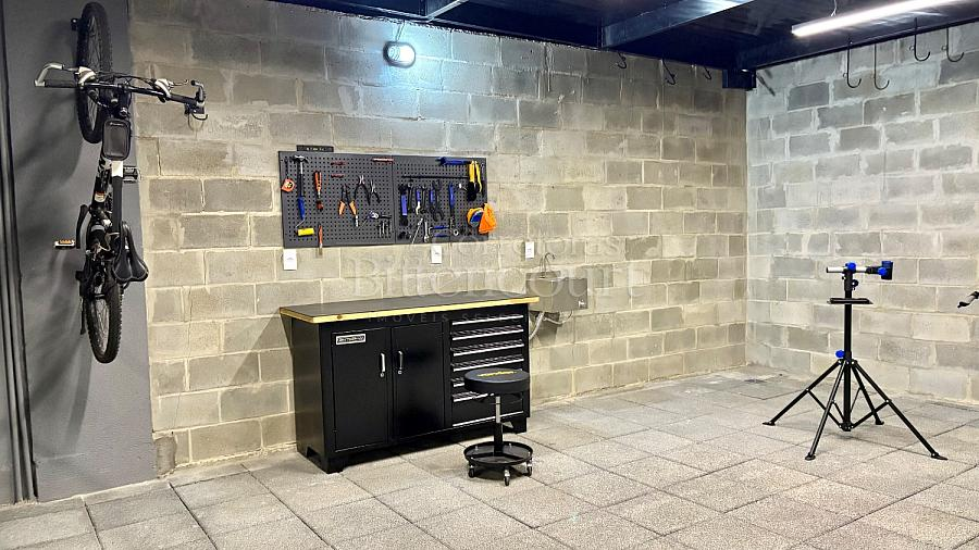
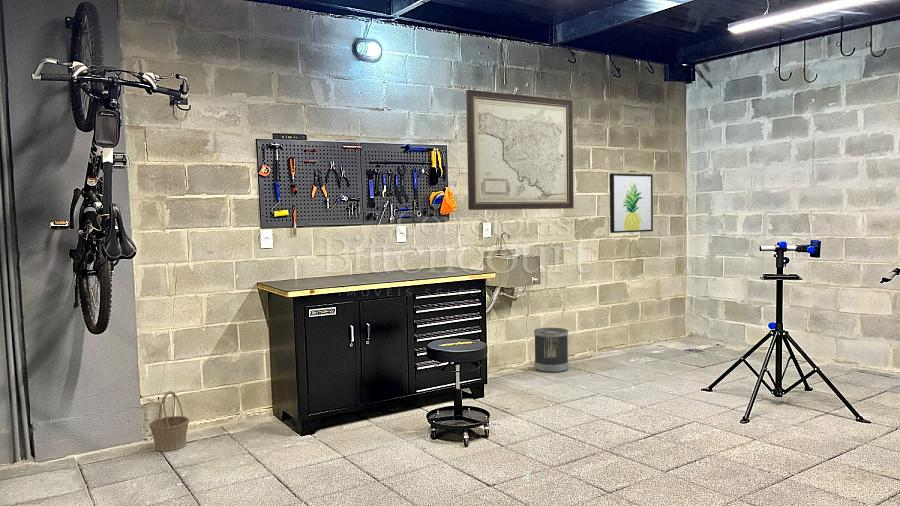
+ wastebasket (550, 349)
+ wall art (522, 152)
+ basket (169, 418)
+ wall art (631, 203)
